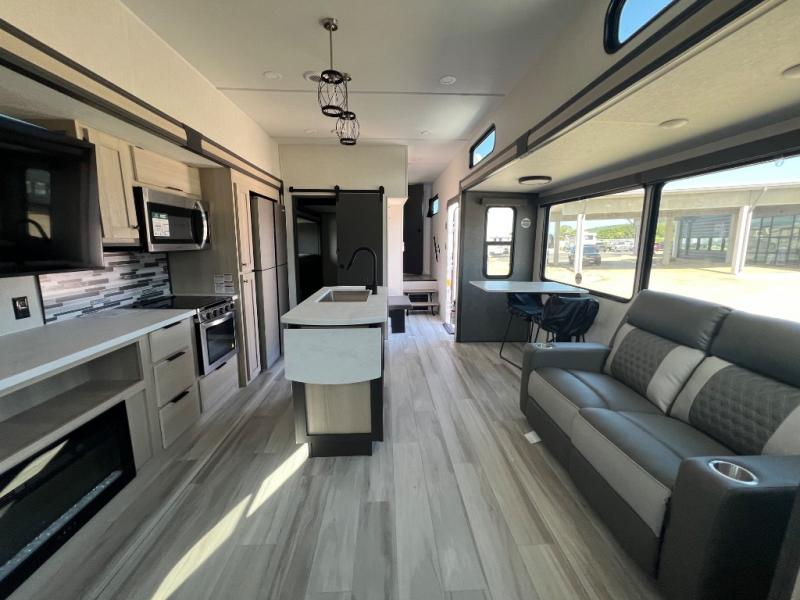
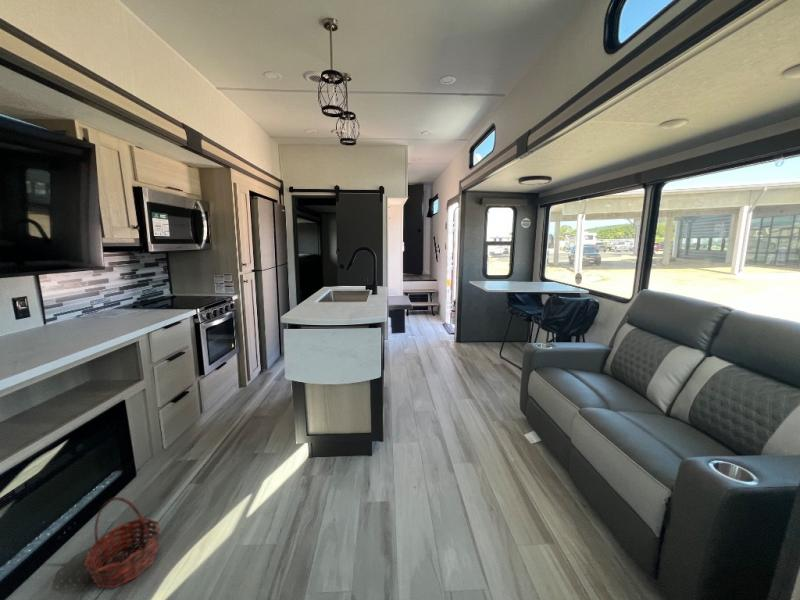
+ basket (122, 531)
